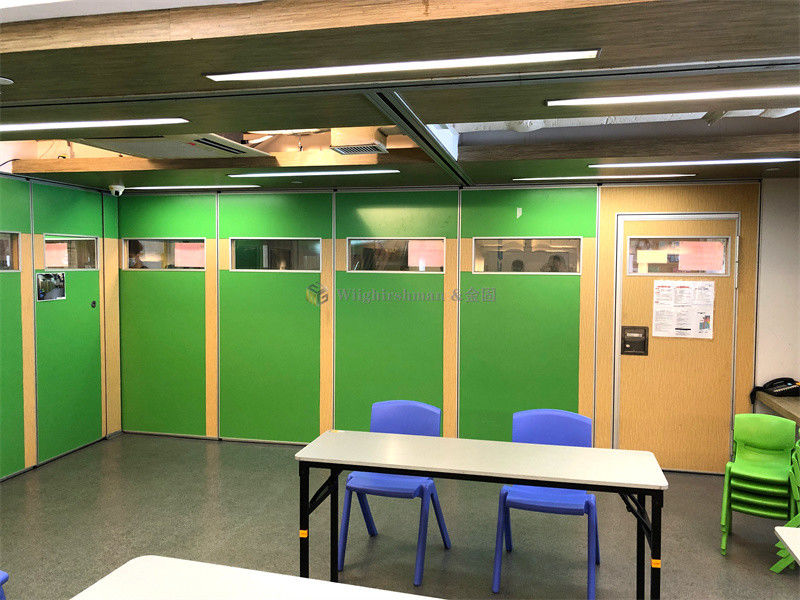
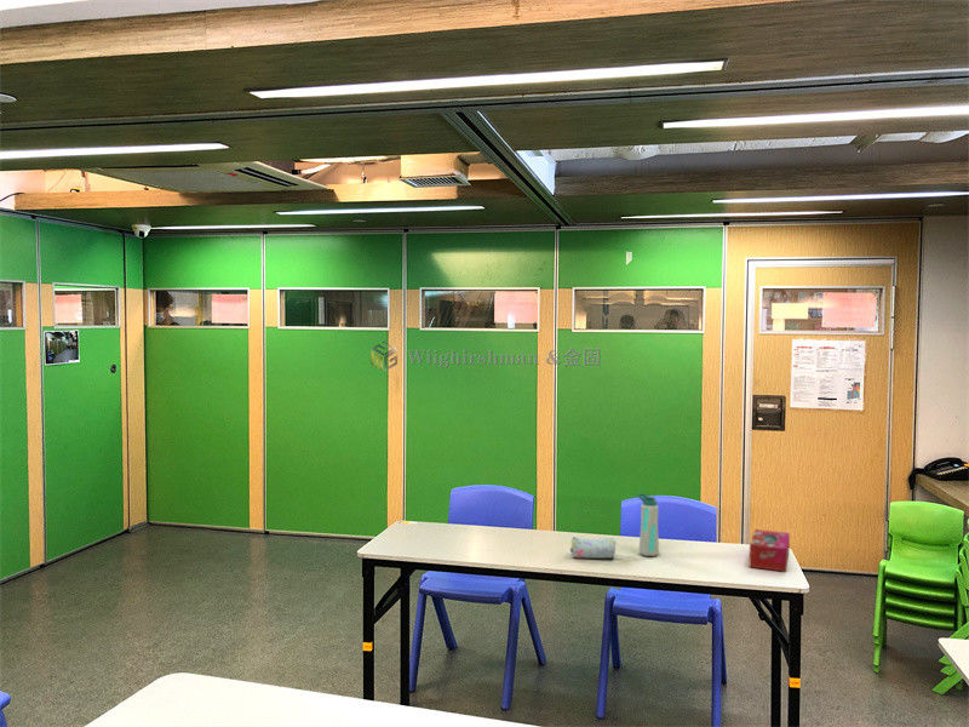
+ water bottle (647, 525)
+ pencil case (592, 546)
+ tissue box (769, 549)
